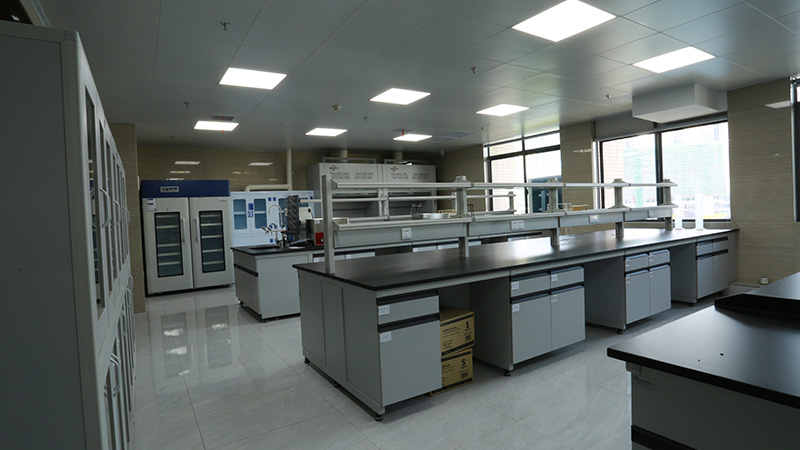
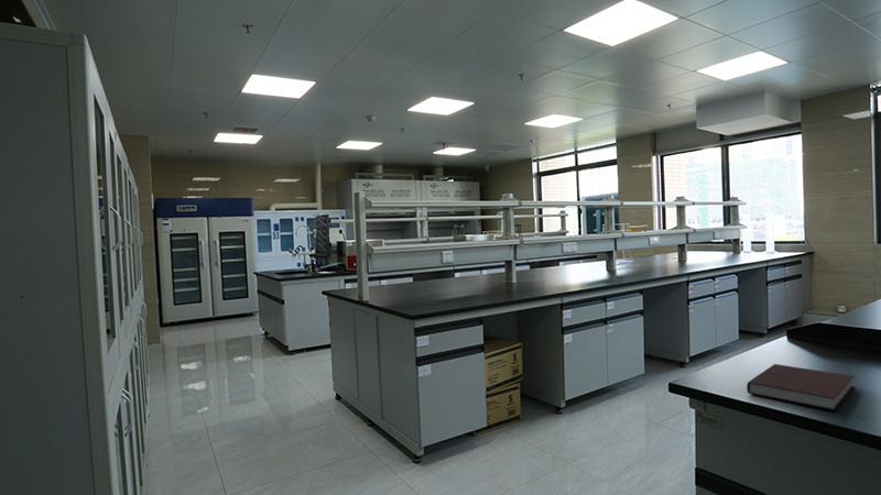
+ notebook (801, 384)
